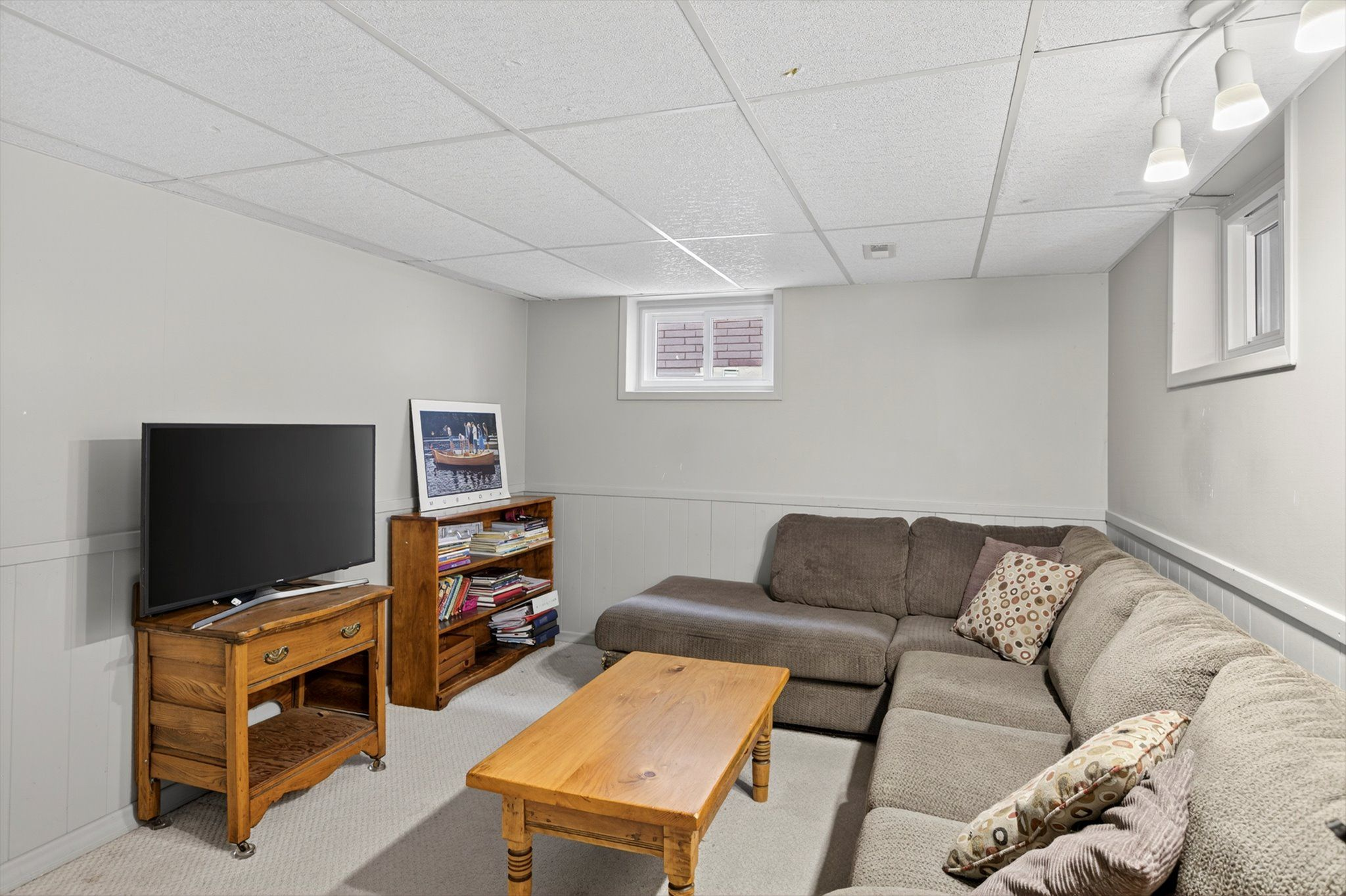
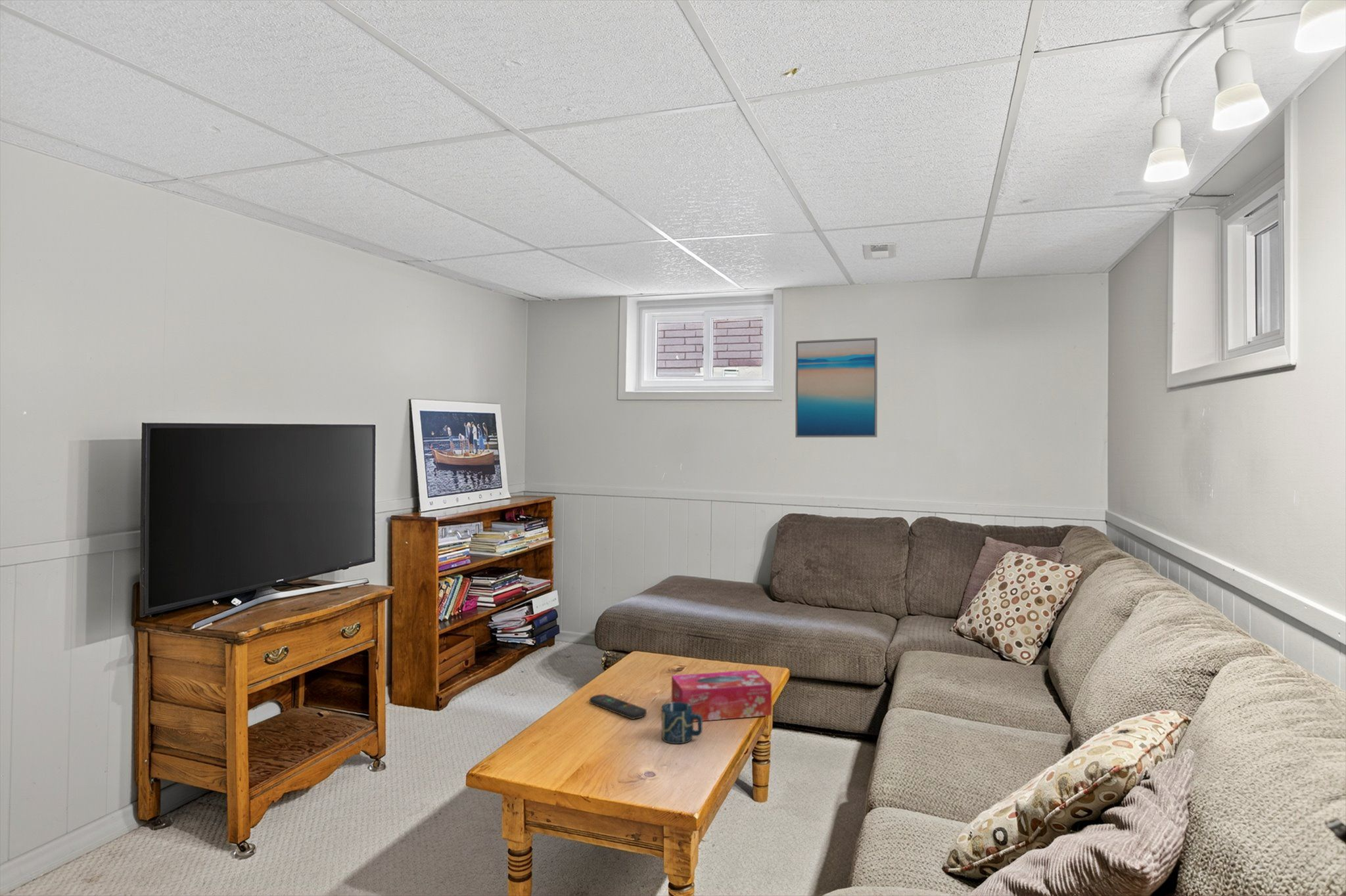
+ tissue box (720, 695)
+ remote control (617, 706)
+ cup (682, 723)
+ wall art (835, 388)
